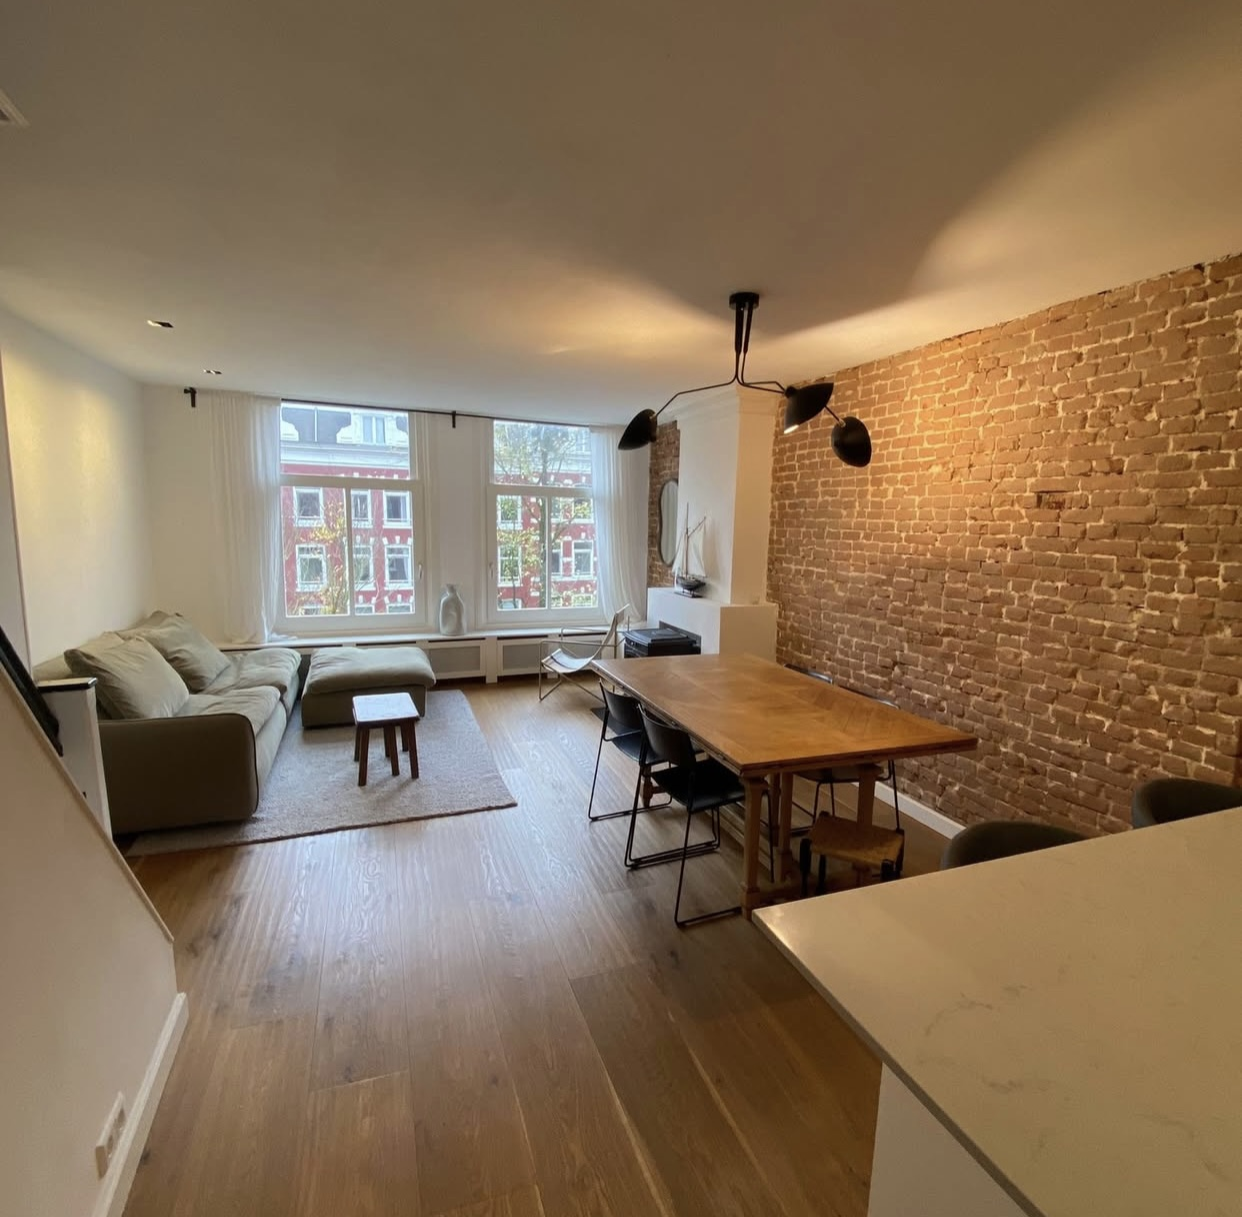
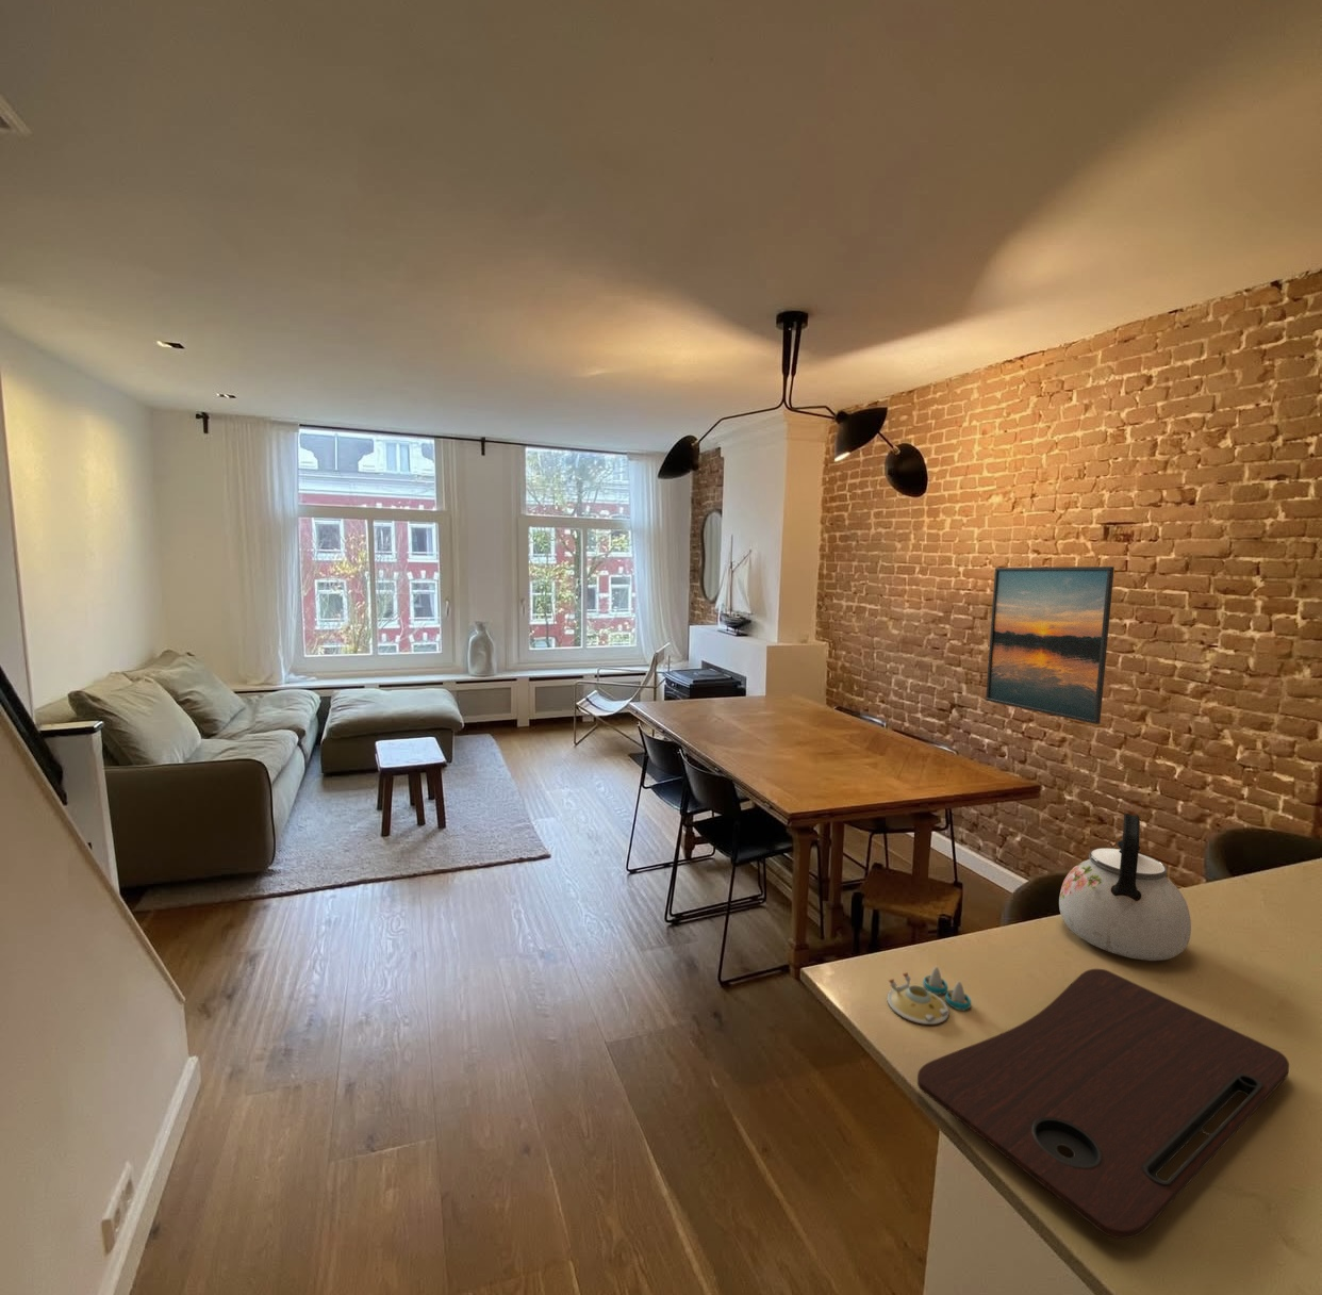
+ salt and pepper shaker set (926, 990)
+ cutting board (1106, 1074)
+ kettle (1124, 879)
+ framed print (1043, 640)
